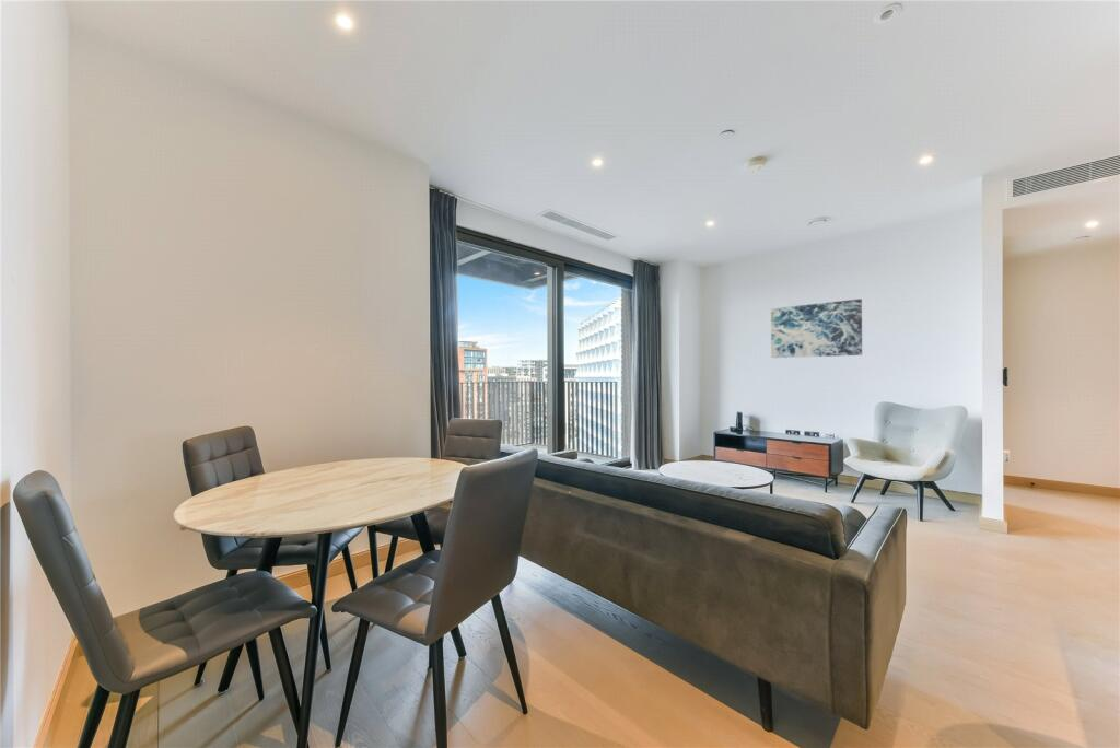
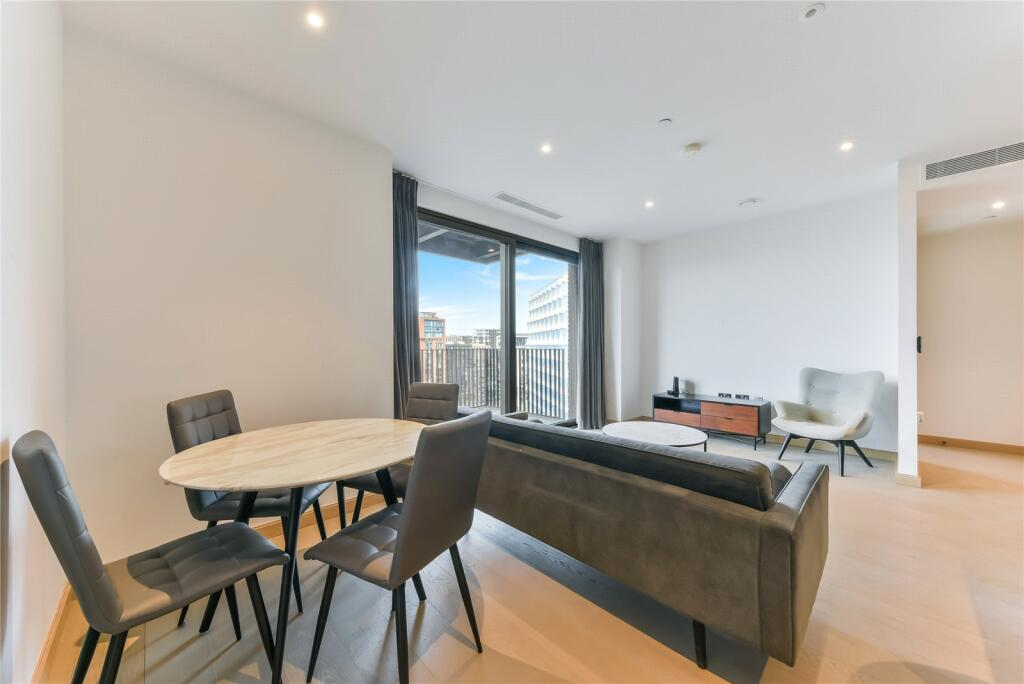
- wall art (813, 330)
